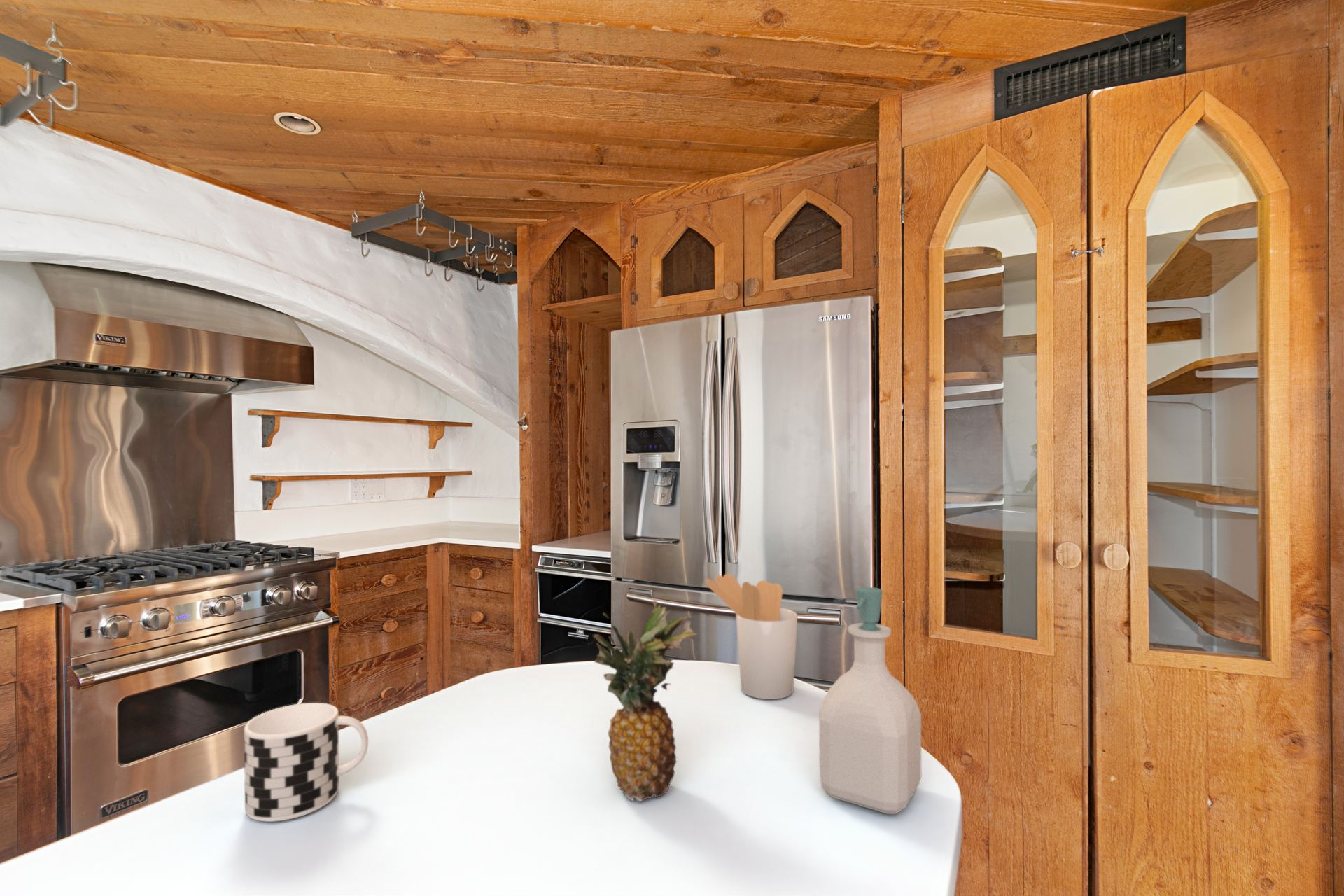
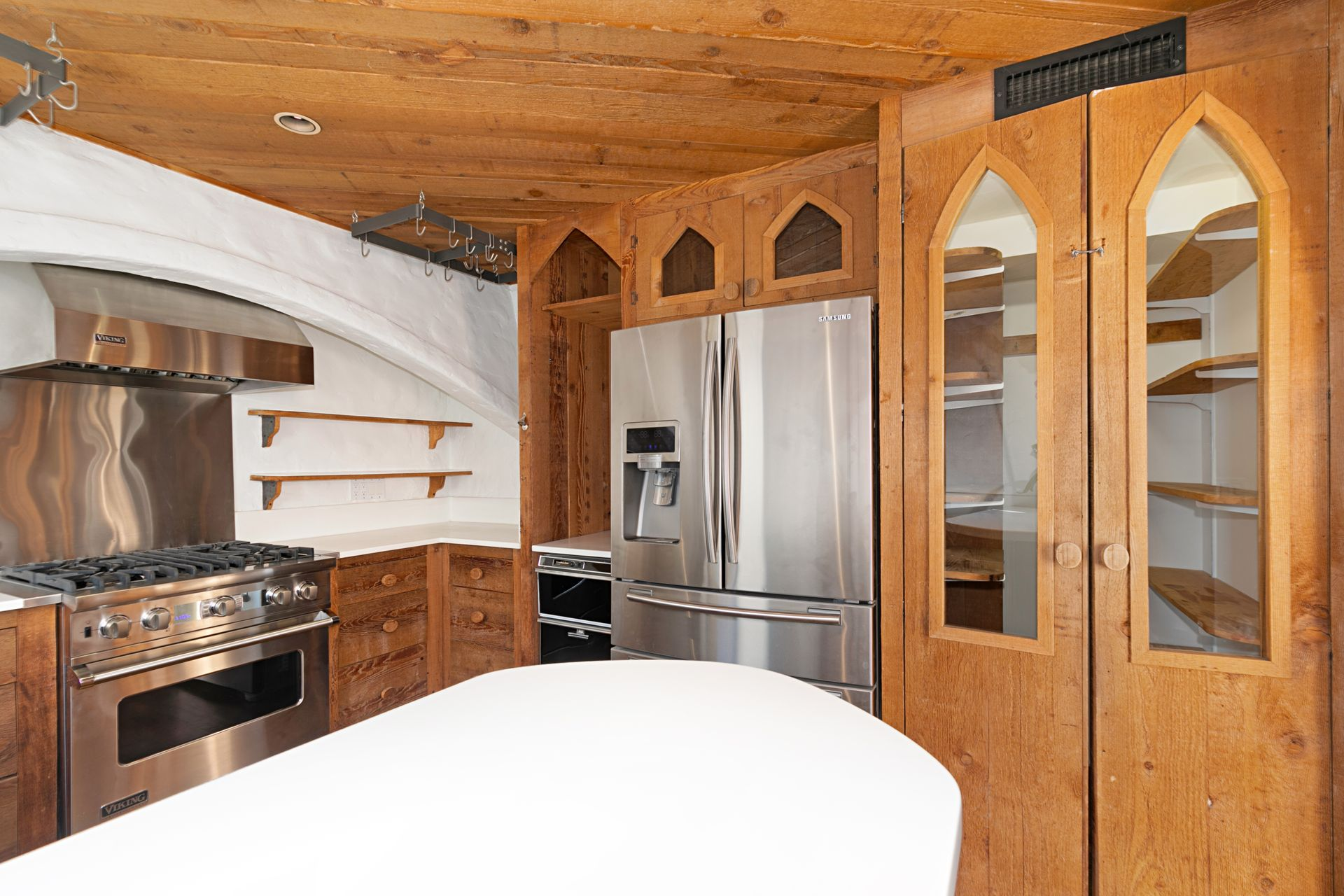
- cup (309, 757)
- soap bottle (869, 690)
- utensil holder (751, 631)
- fruit (645, 701)
